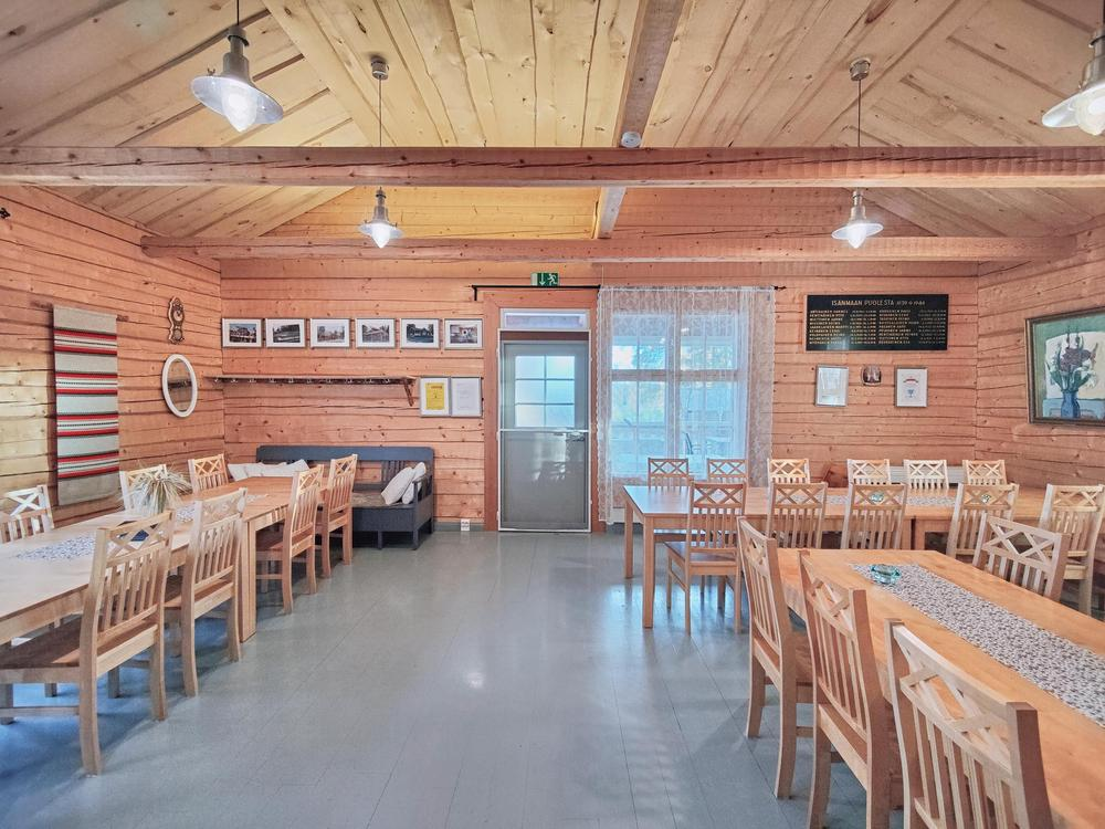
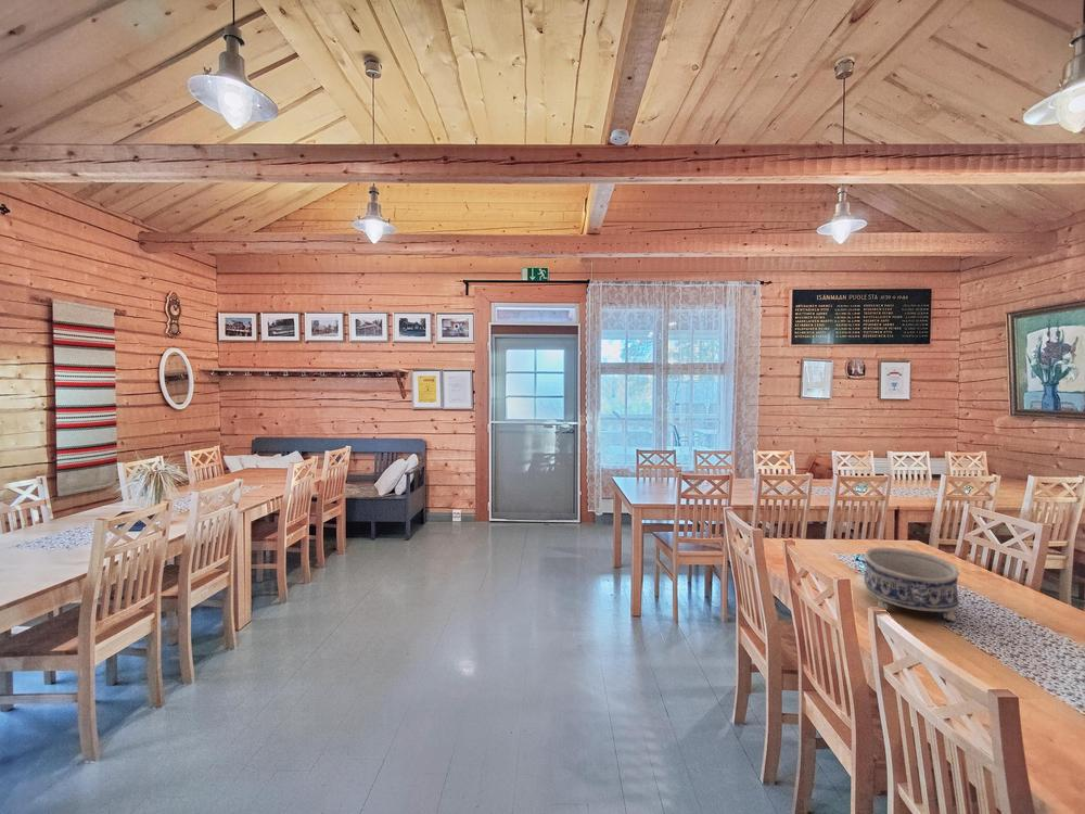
+ decorative bowl (908, 581)
